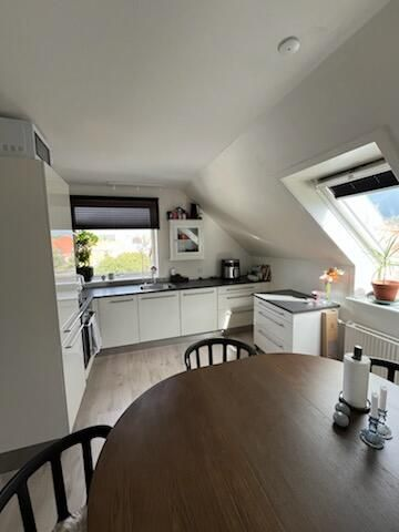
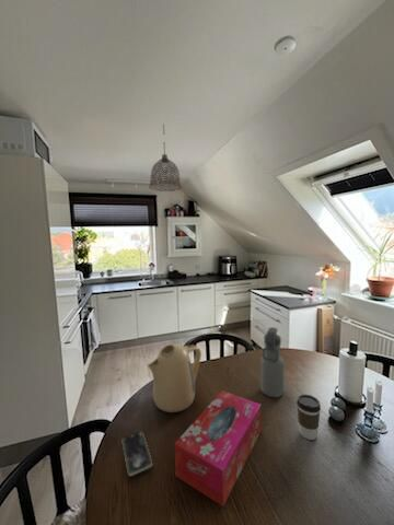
+ pendant lamp (164, 155)
+ tissue box (222, 436)
+ kettle (175, 372)
+ water bottle (271, 361)
+ coffee cup (308, 417)
+ smartphone (136, 451)
